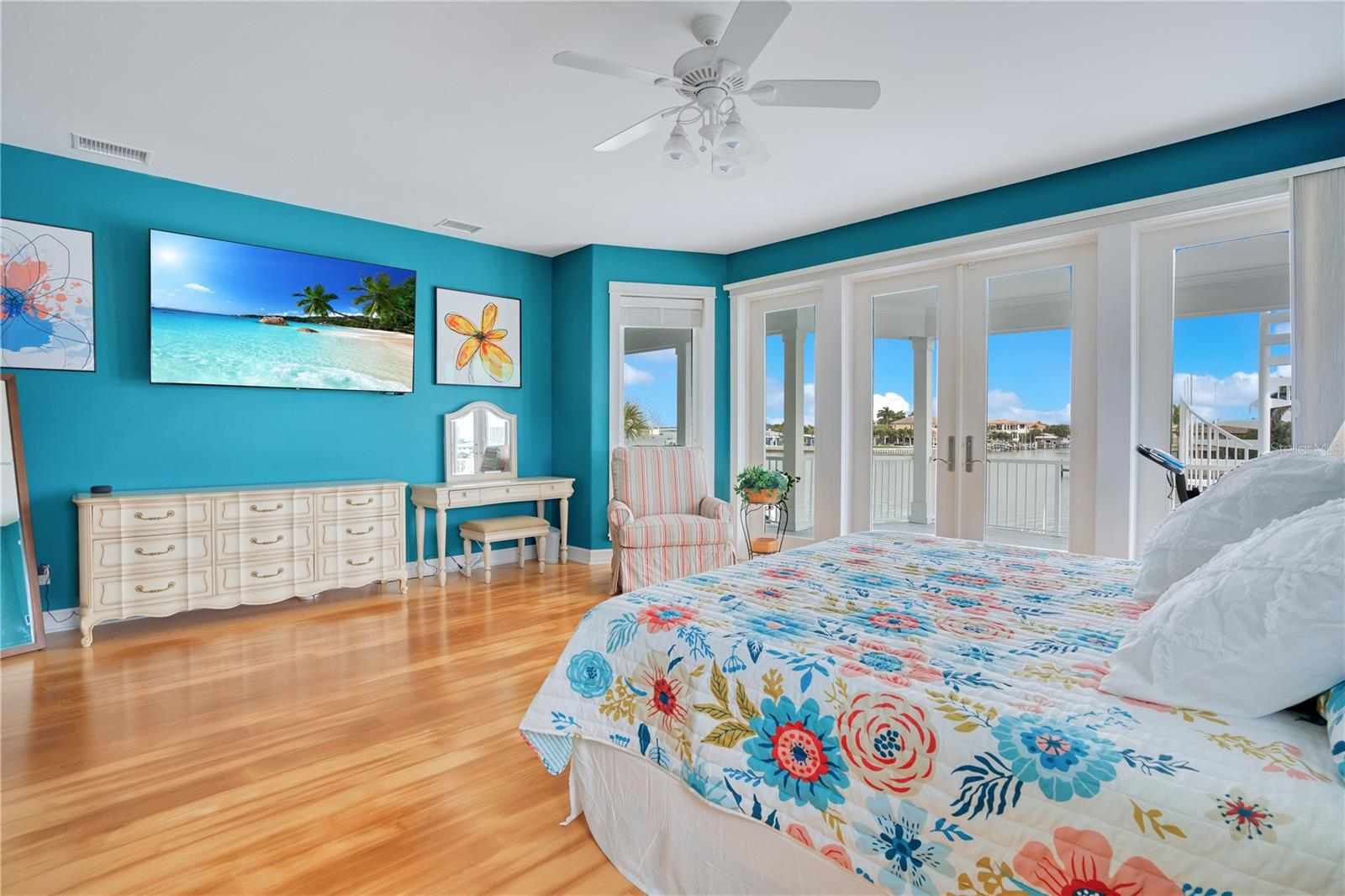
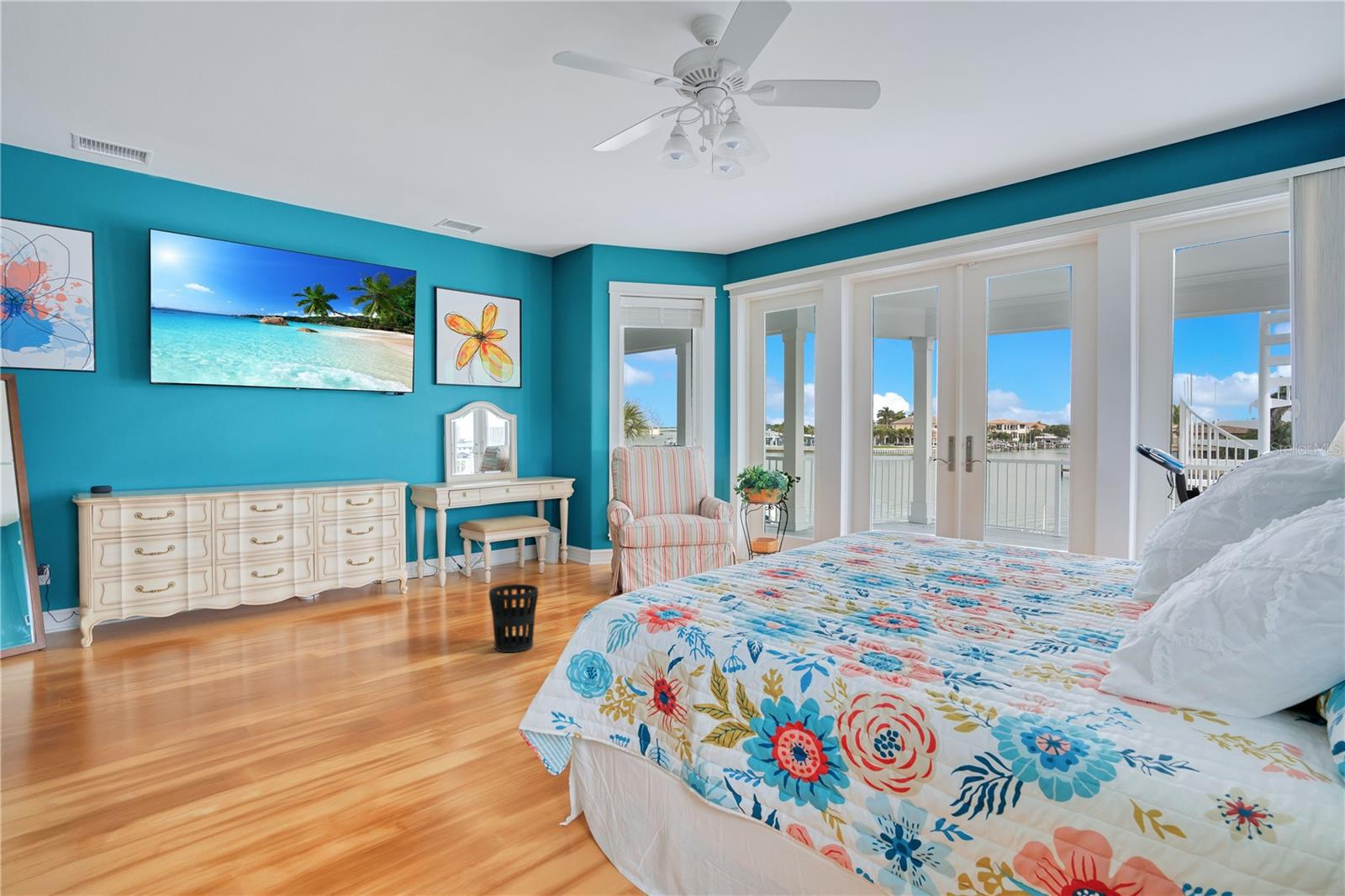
+ wastebasket (514, 618)
